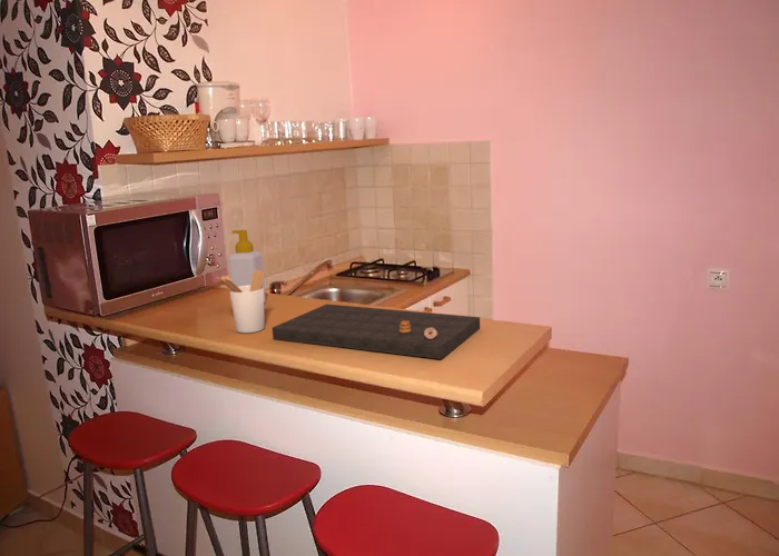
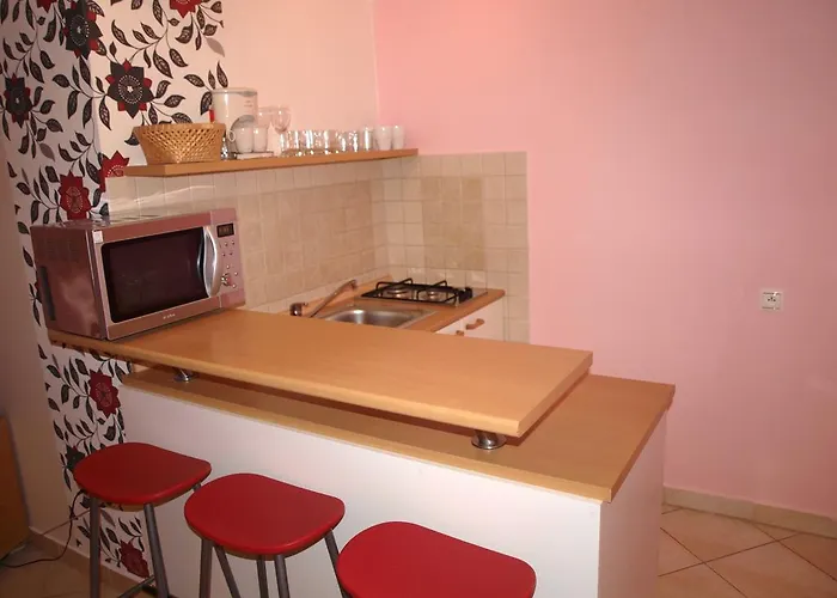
- soap bottle (246, 268)
- cutting board (375, 322)
- utensil holder (240, 300)
